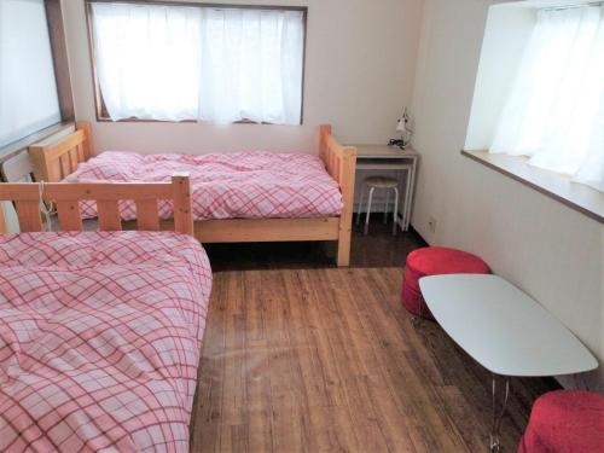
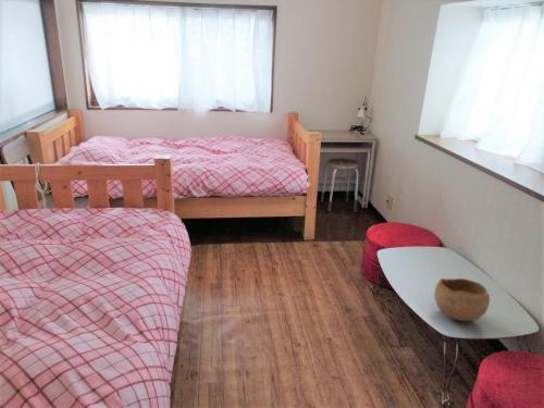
+ bowl (459, 298)
